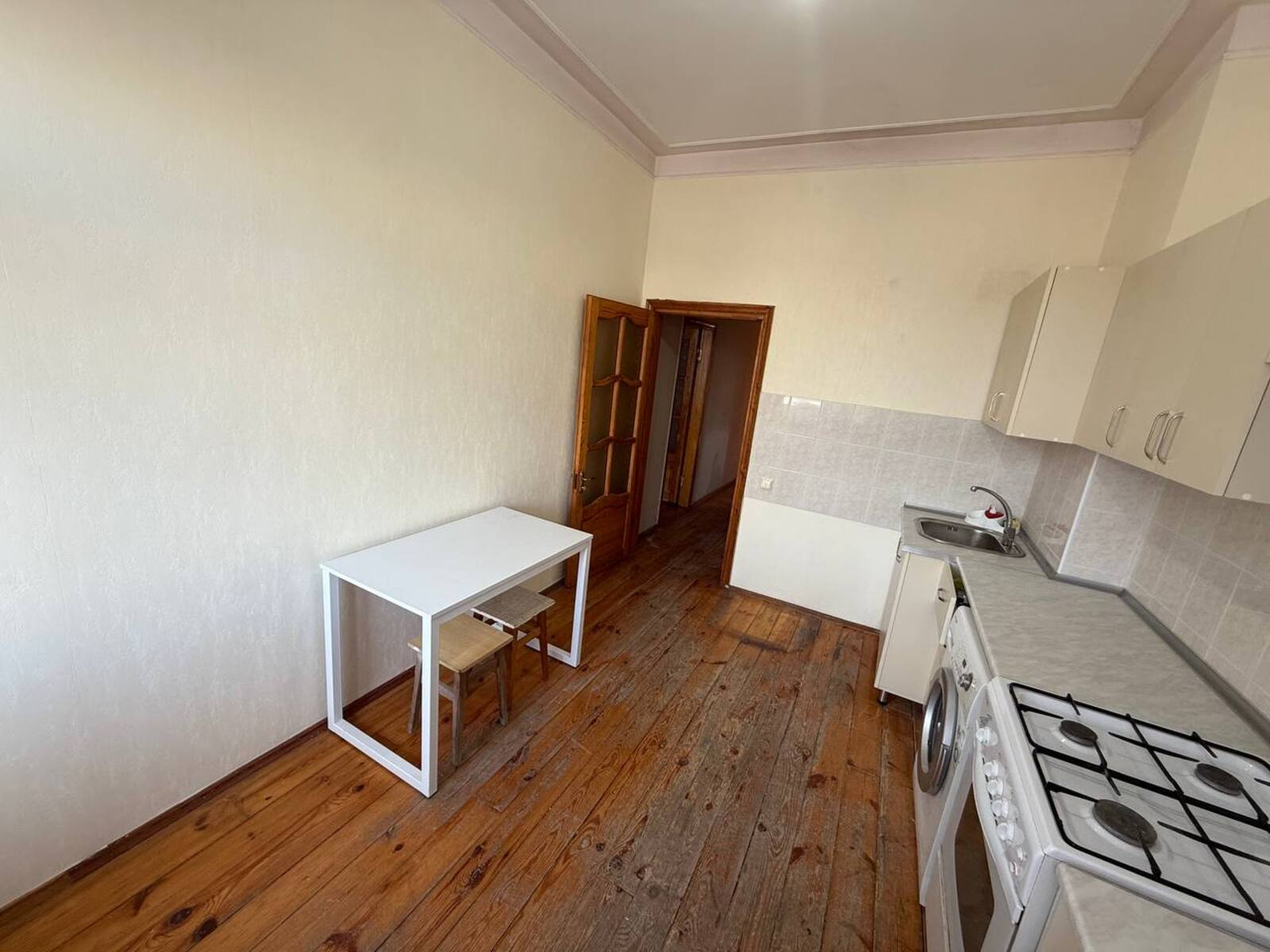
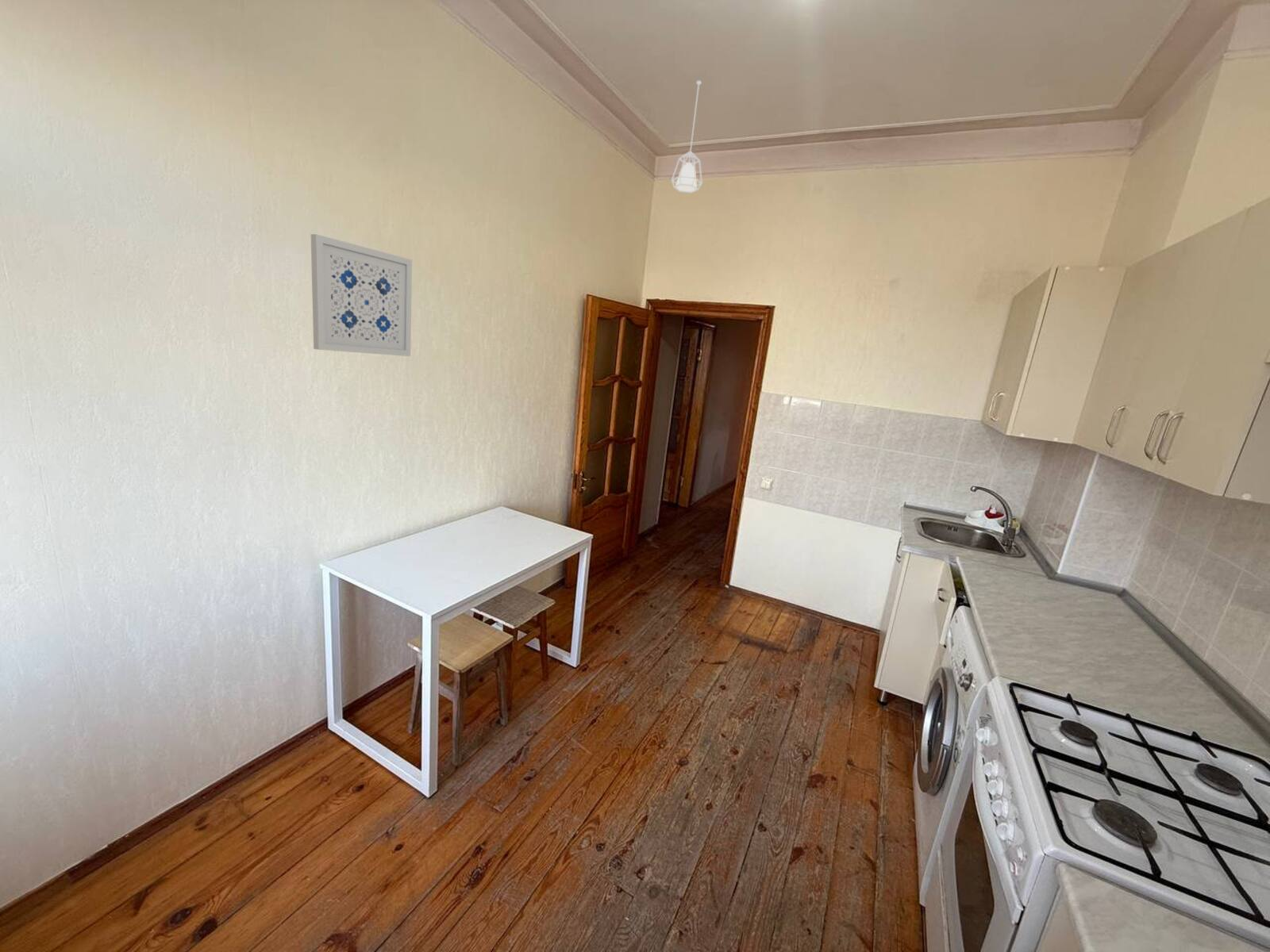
+ pendant lamp (692, 136)
+ wall art (365, 301)
